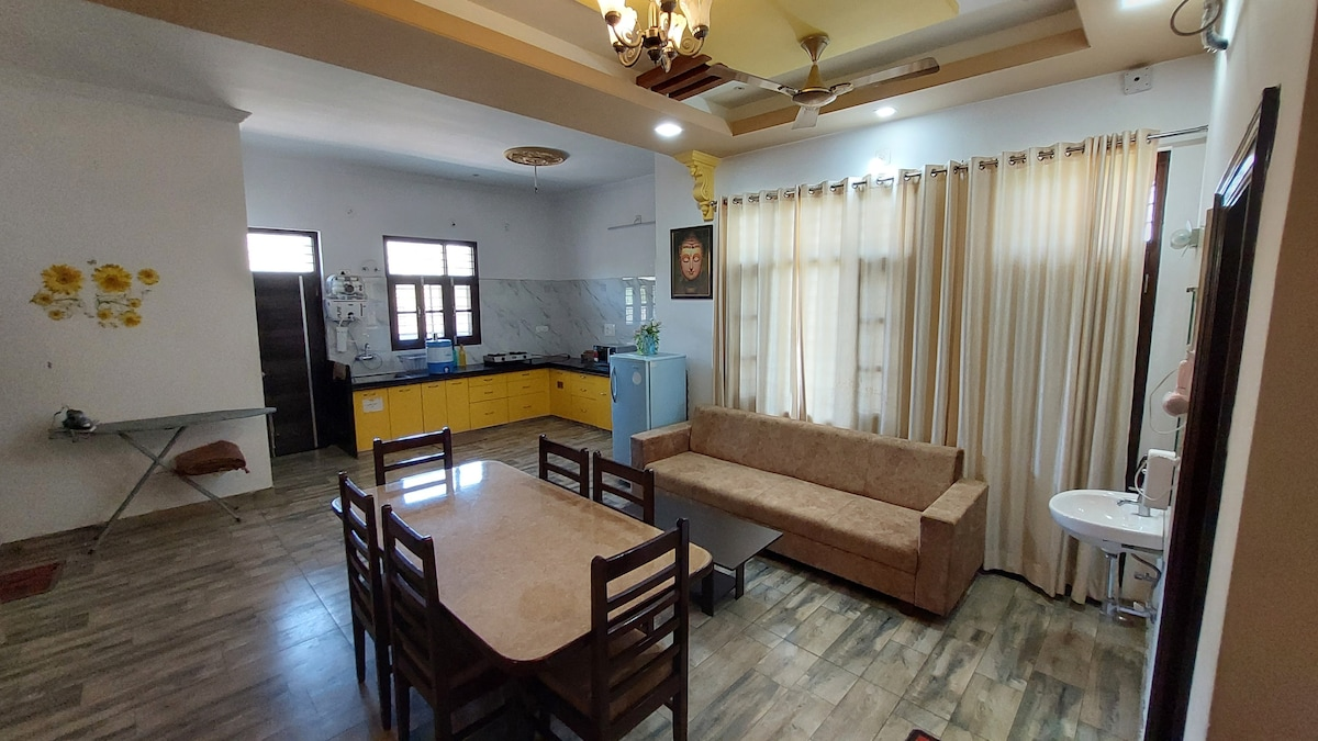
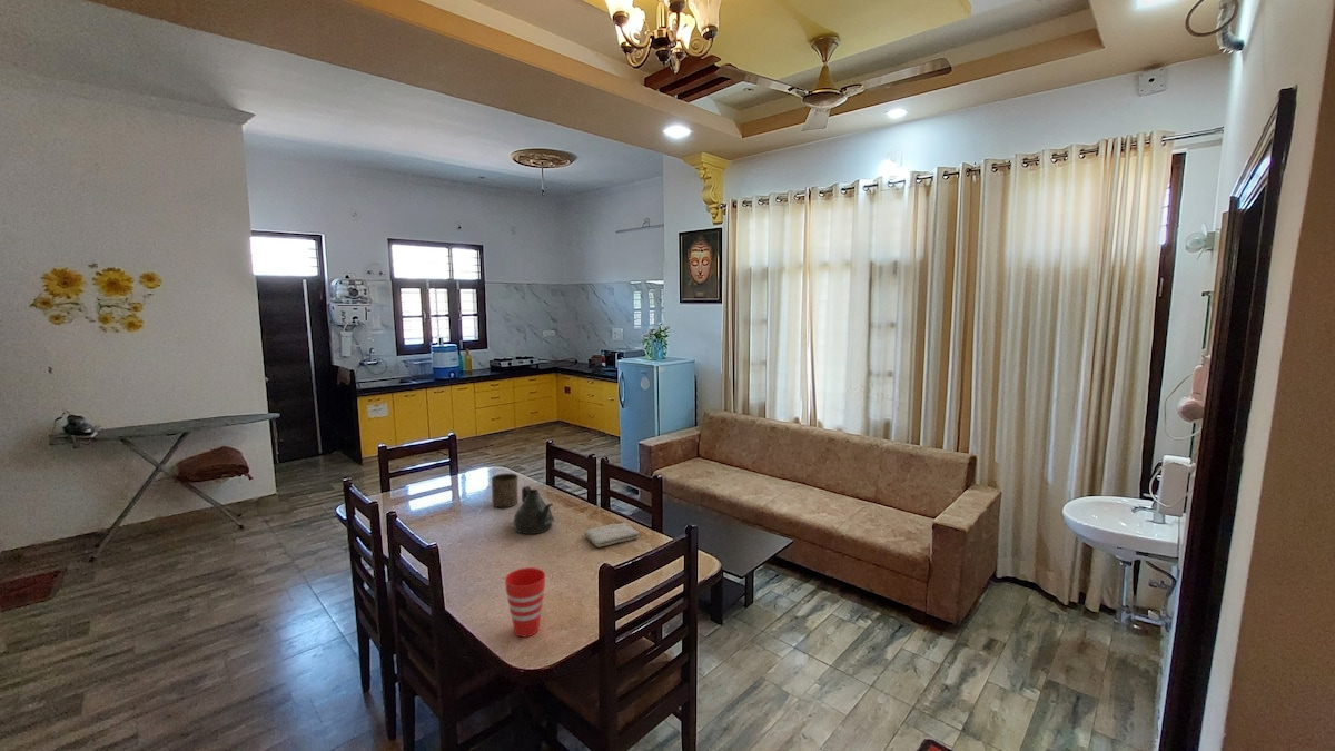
+ washcloth (612, 533)
+ teapot (536, 511)
+ cup (525, 603)
+ cup (505, 490)
